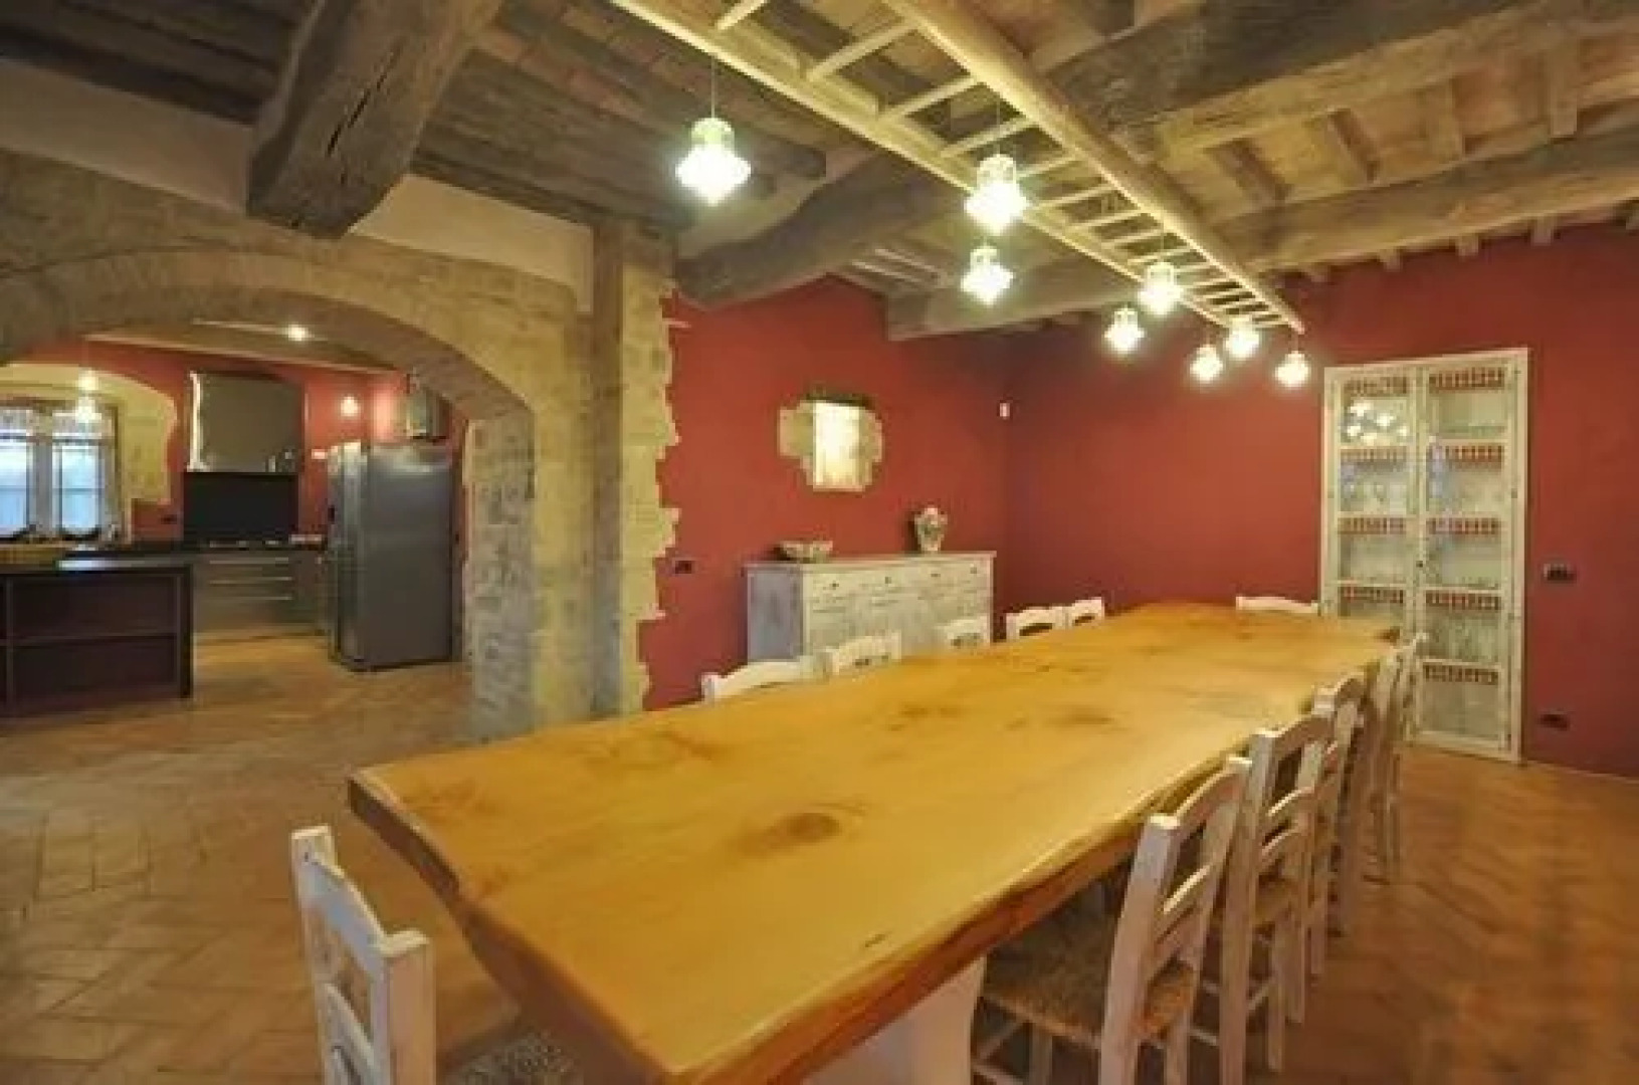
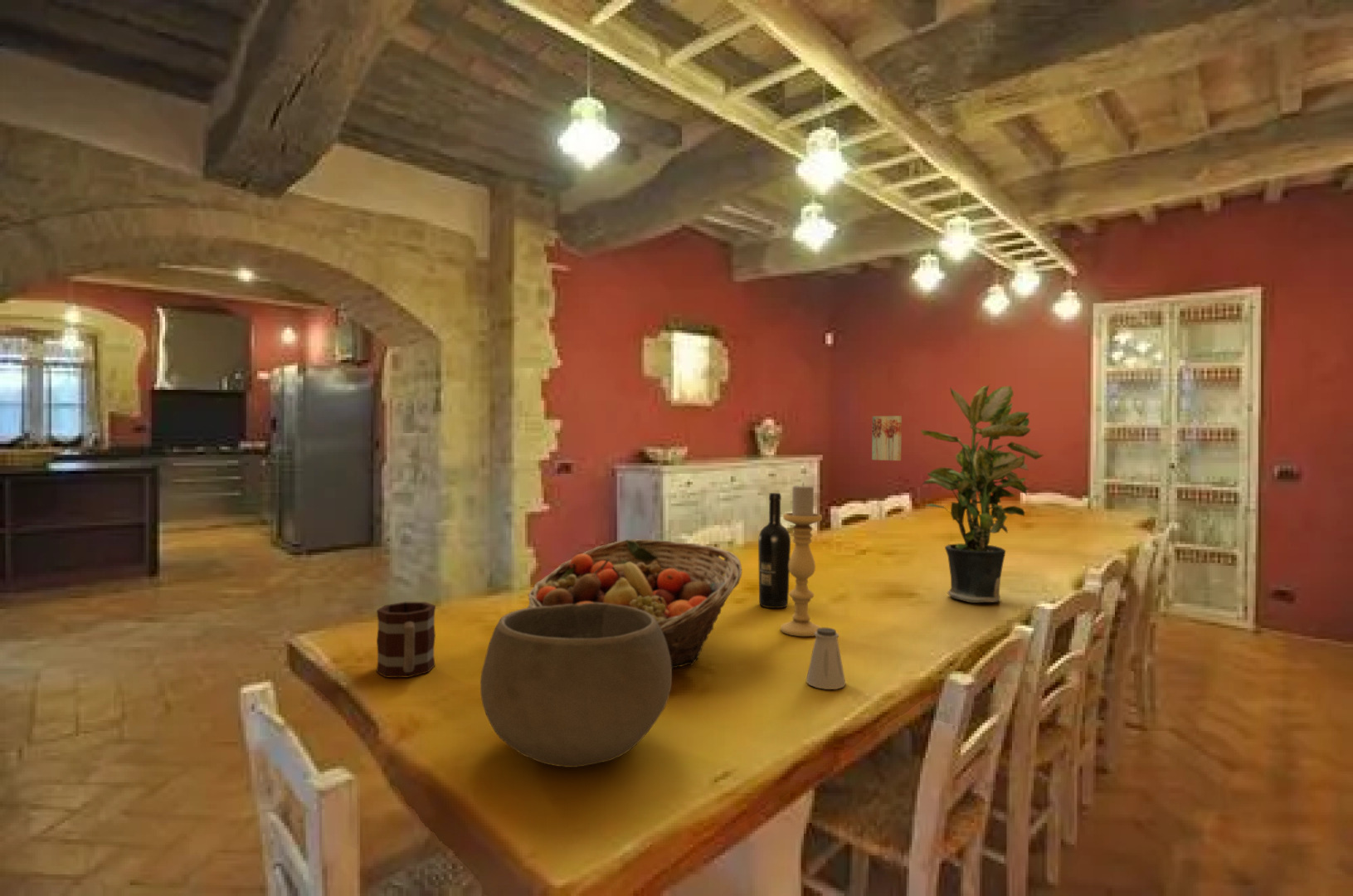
+ saltshaker (826, 656)
+ wine bottle (774, 549)
+ potted plant (982, 492)
+ bowl (577, 683)
+ fruit basket (633, 598)
+ candle holder (801, 557)
+ mug (406, 641)
+ wall art (886, 438)
